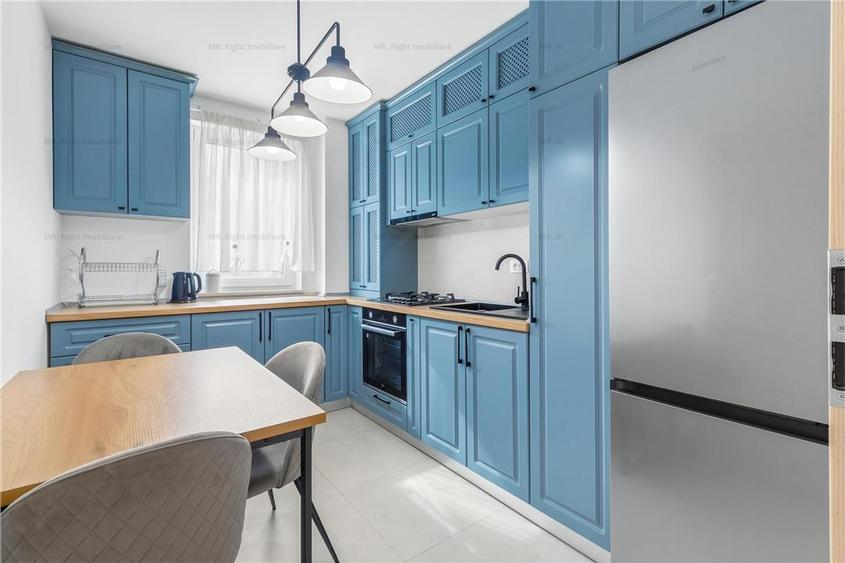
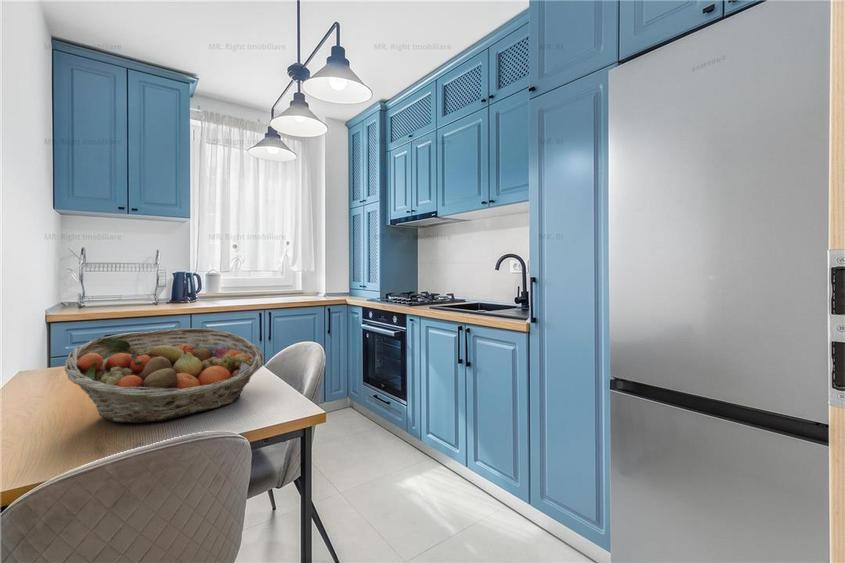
+ fruit basket (175, 368)
